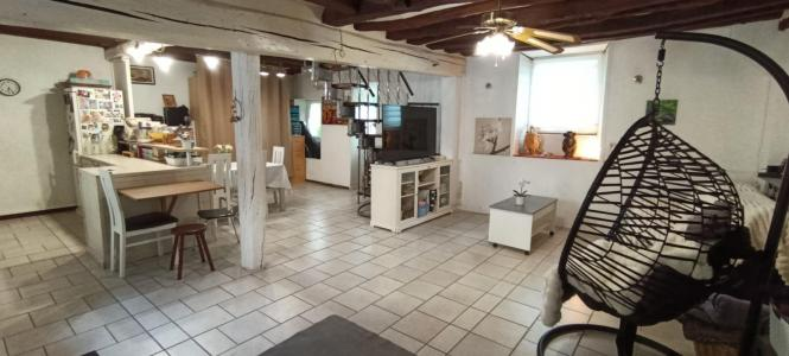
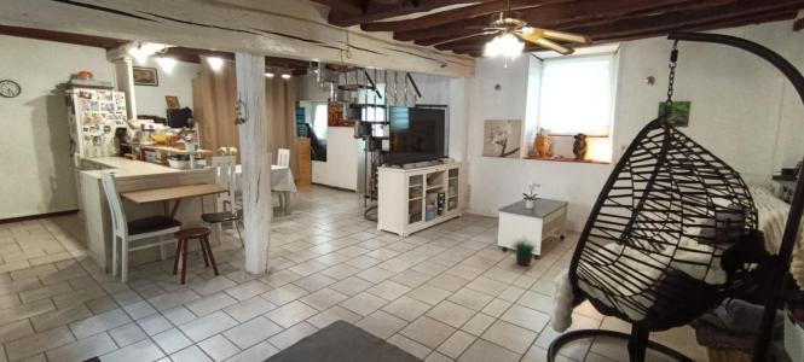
+ potted plant (524, 247)
